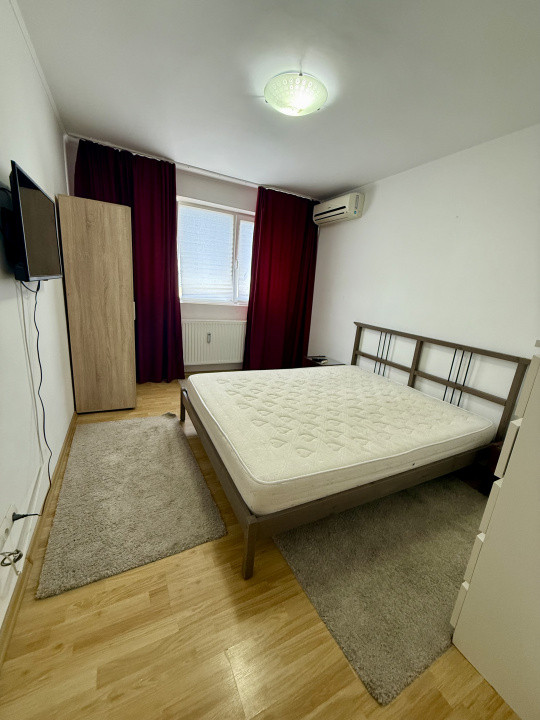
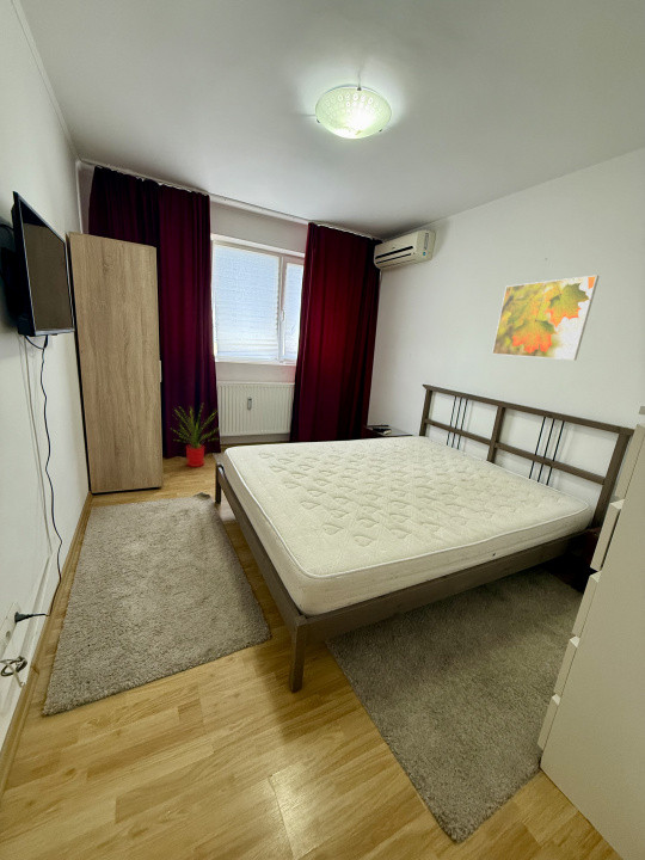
+ house plant (195, 435)
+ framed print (538, 320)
